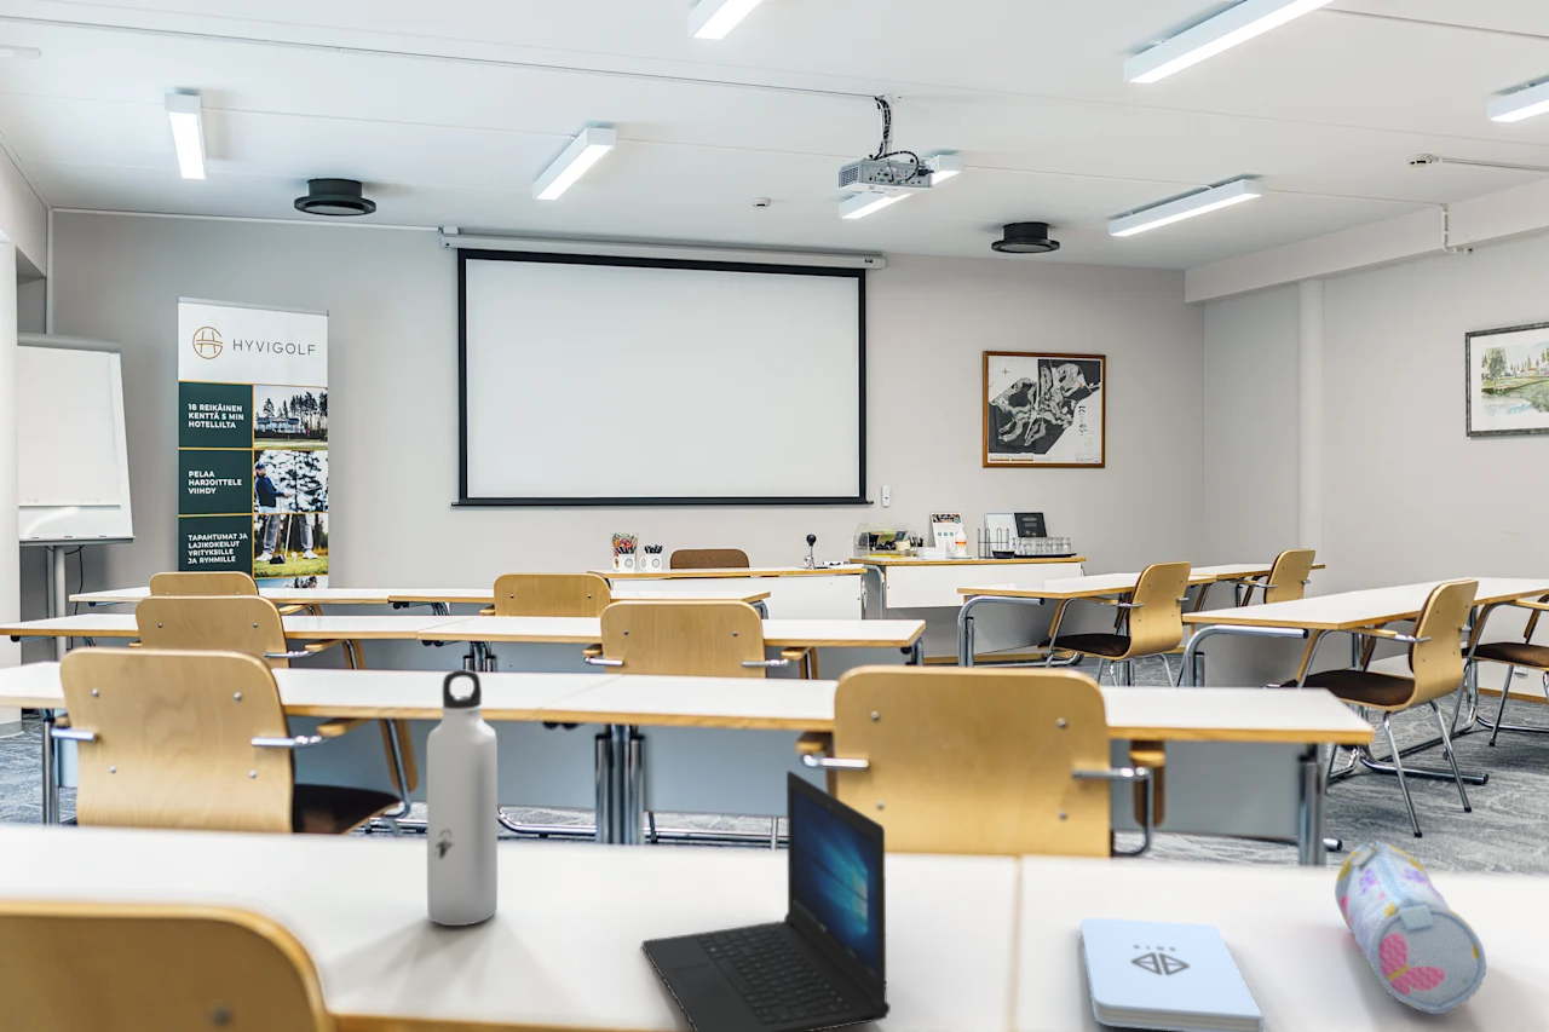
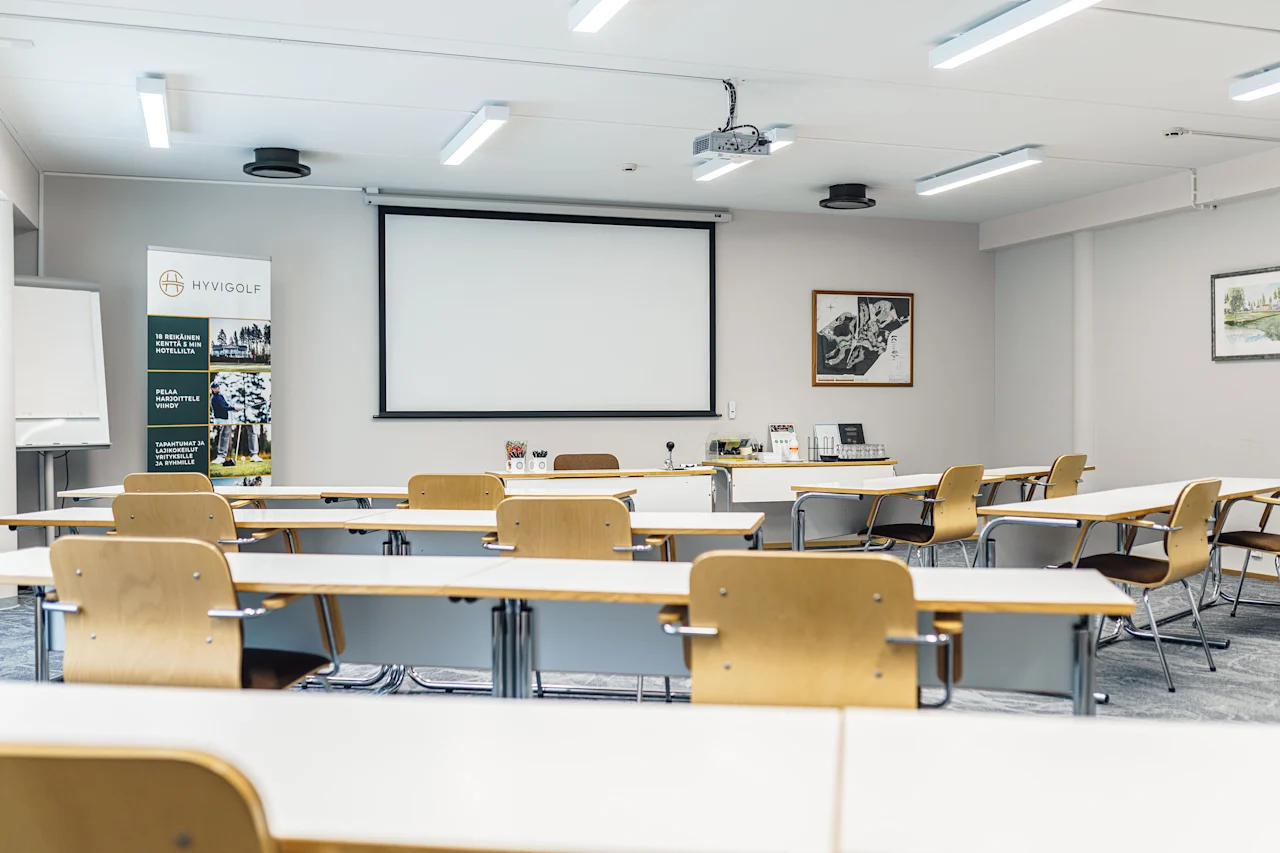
- laptop (788, 892)
- notepad (1161, 970)
- pencil case (1404, 918)
- water bottle (462, 792)
